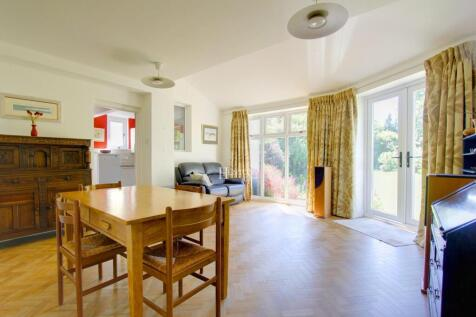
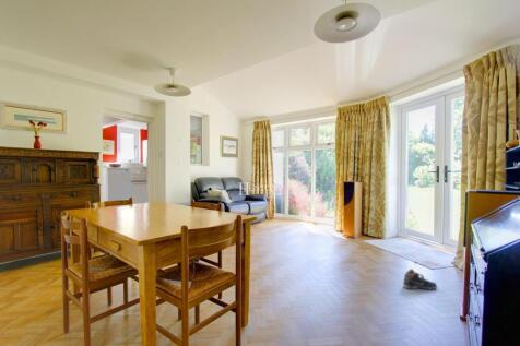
+ sneaker (419, 278)
